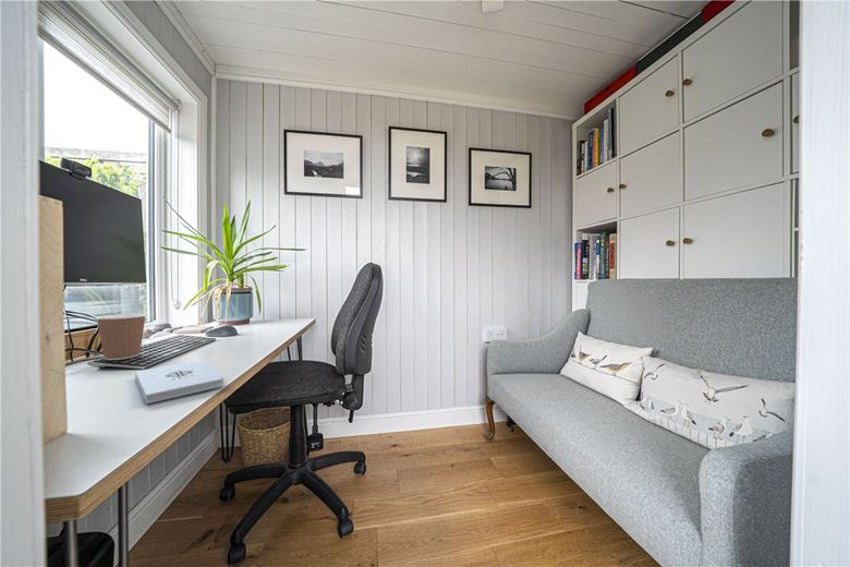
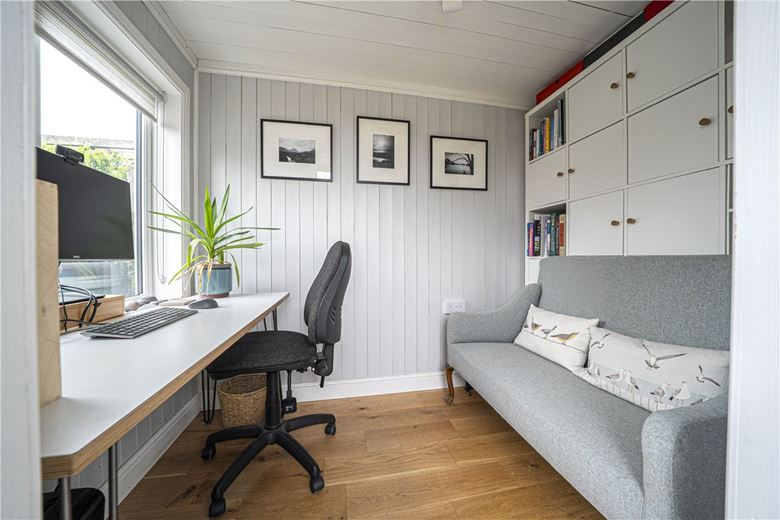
- notepad (179, 378)
- coffee cup (122, 336)
